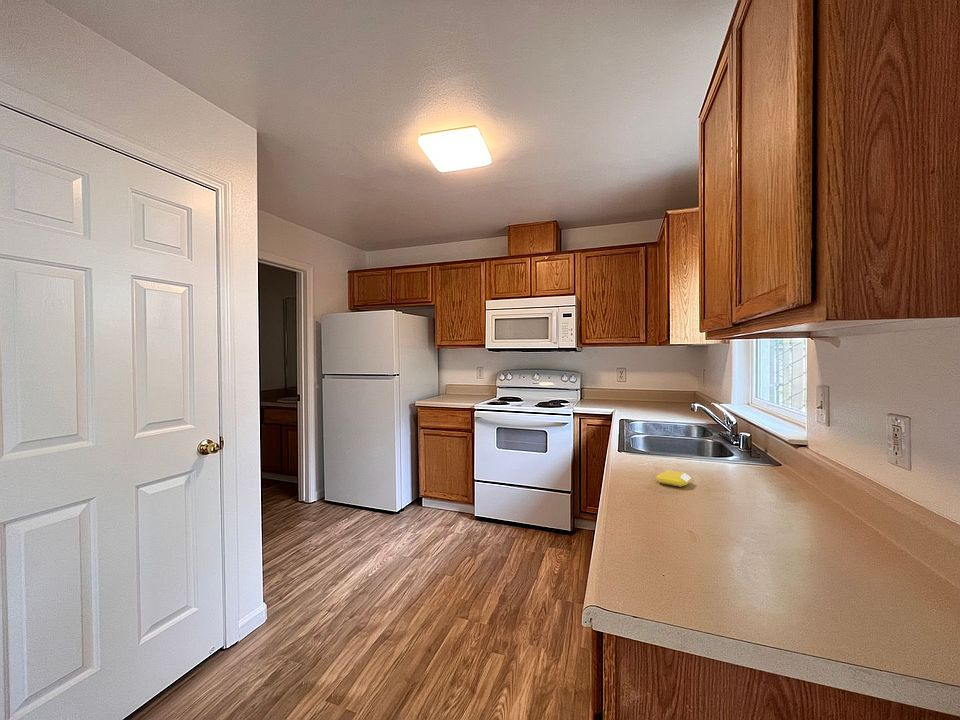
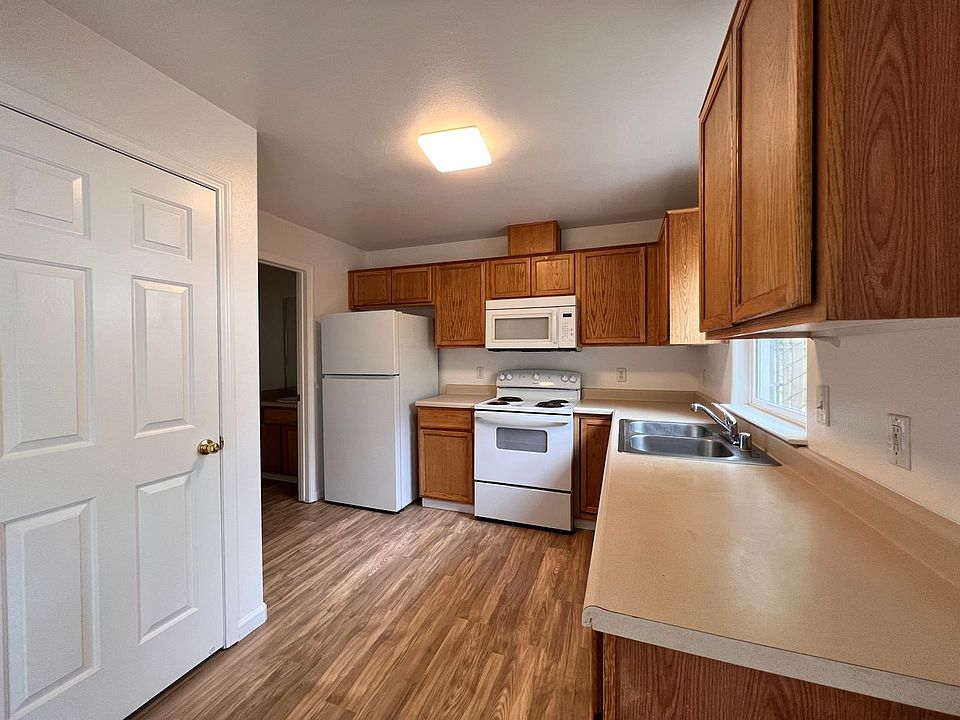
- soap bar (673, 478)
